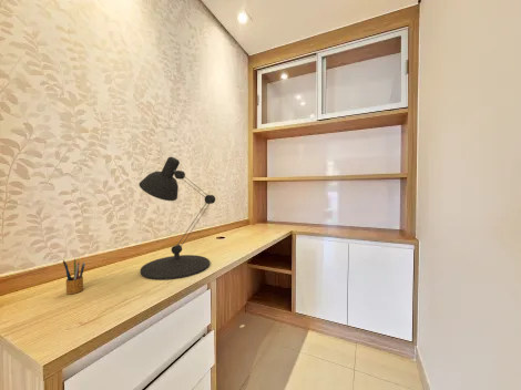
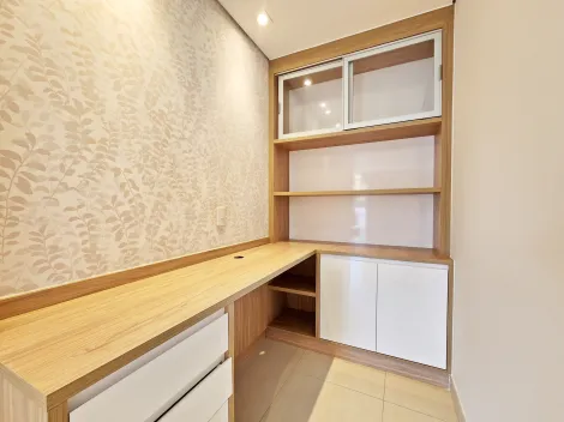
- pencil box (74, 275)
- desk lamp (174, 199)
